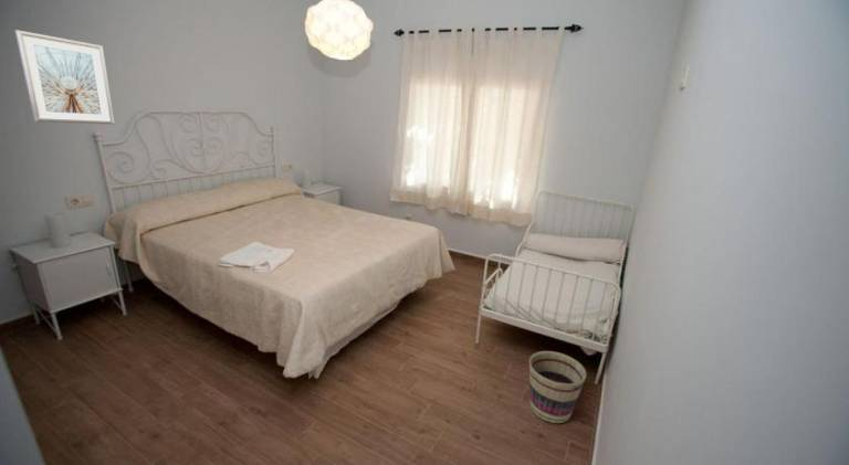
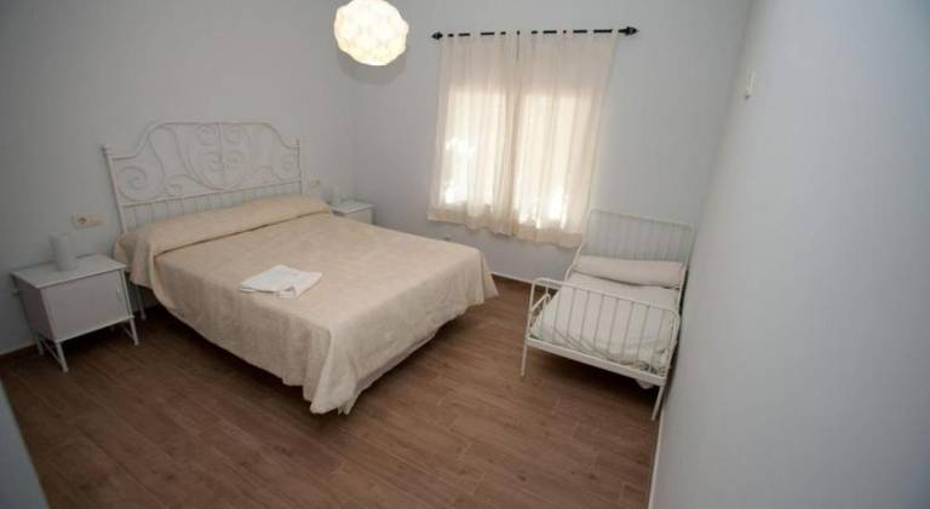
- picture frame (69, 82)
- basket (553, 388)
